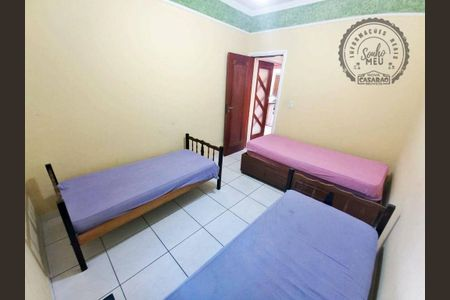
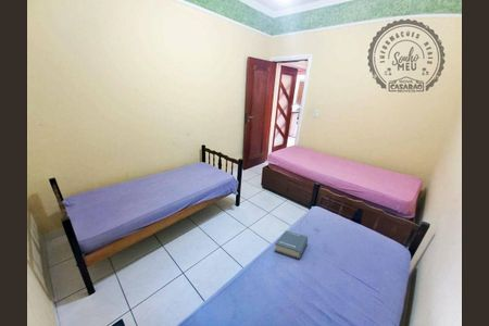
+ book (291, 243)
